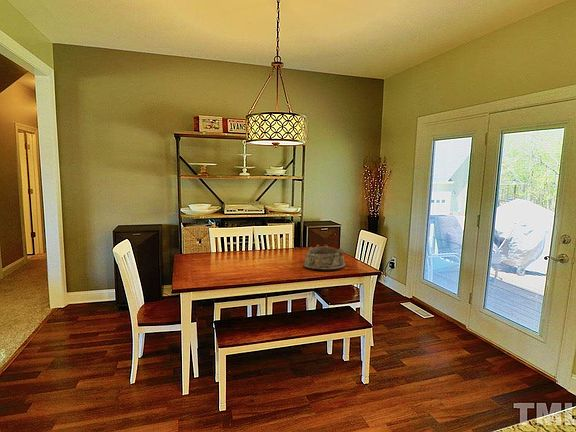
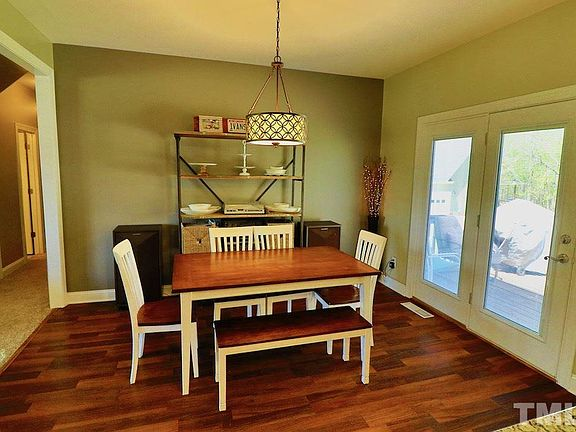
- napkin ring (324, 256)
